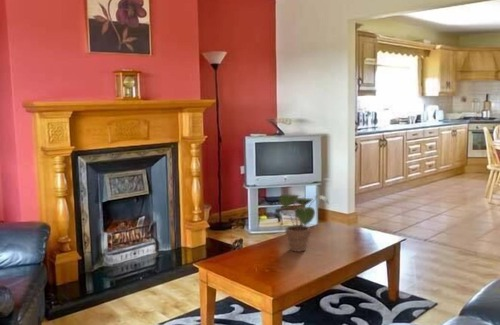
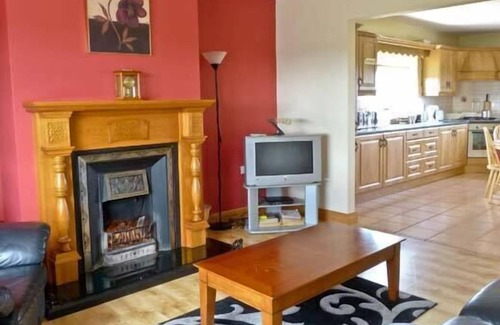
- potted plant (296, 220)
